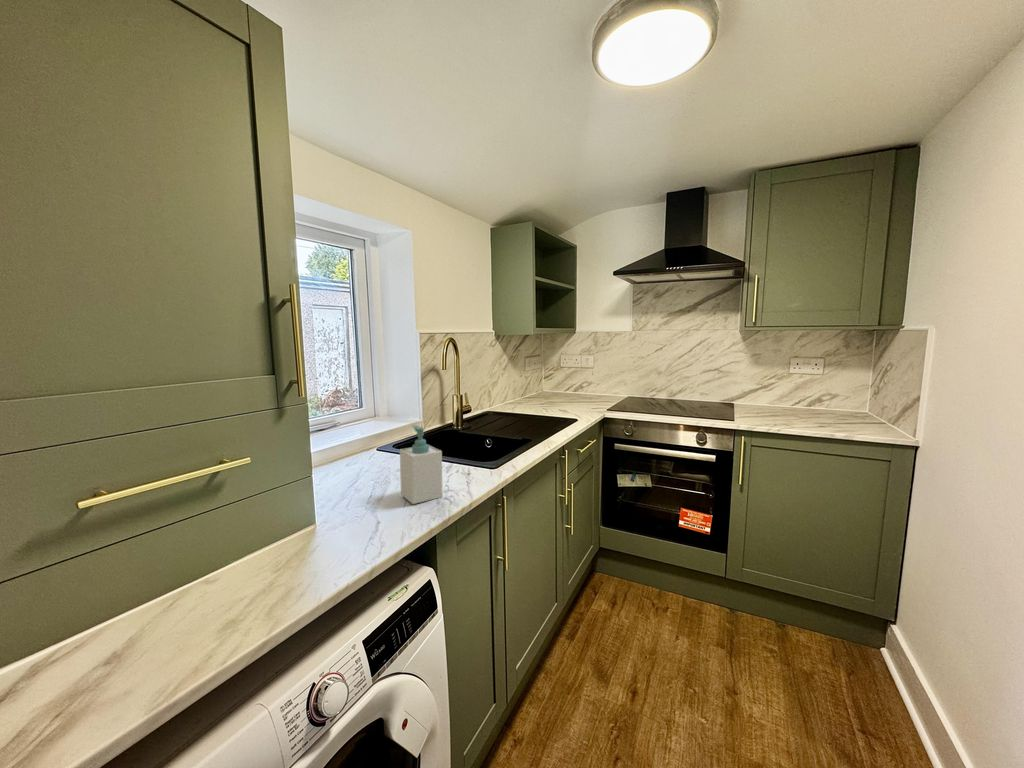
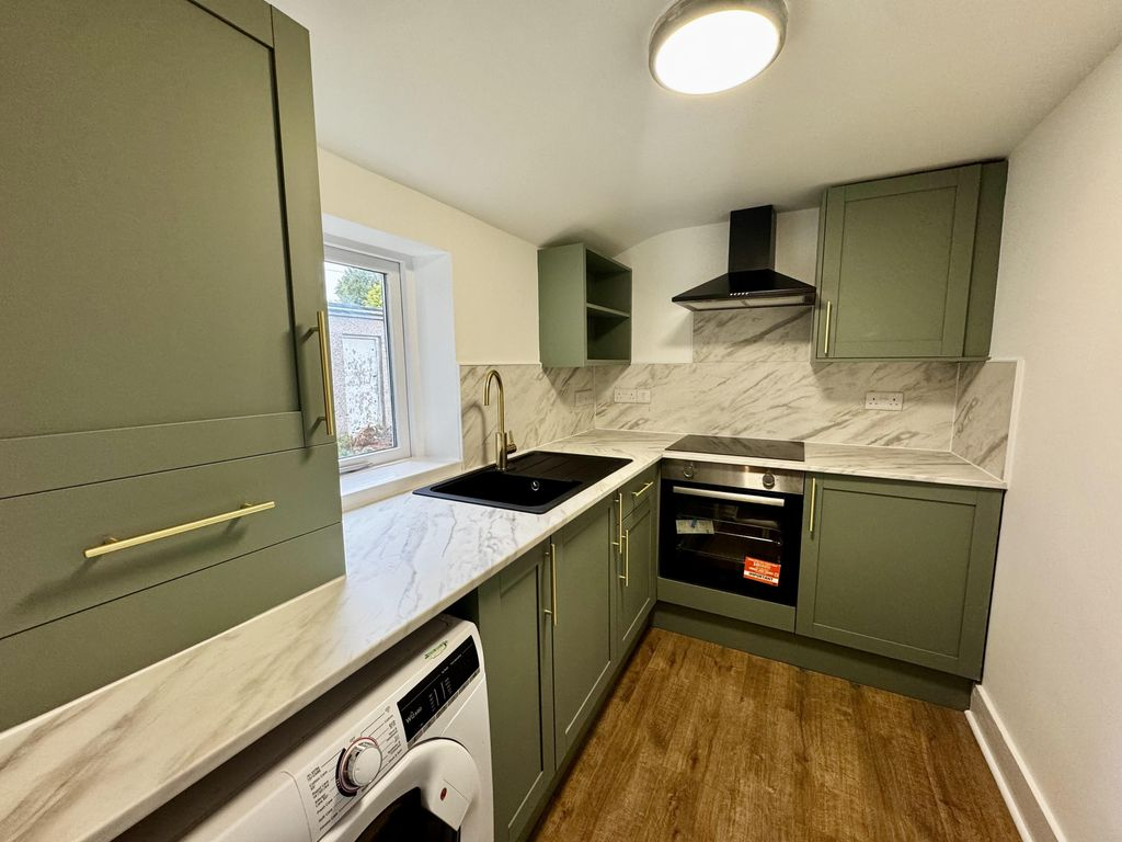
- soap bottle (420, 461)
